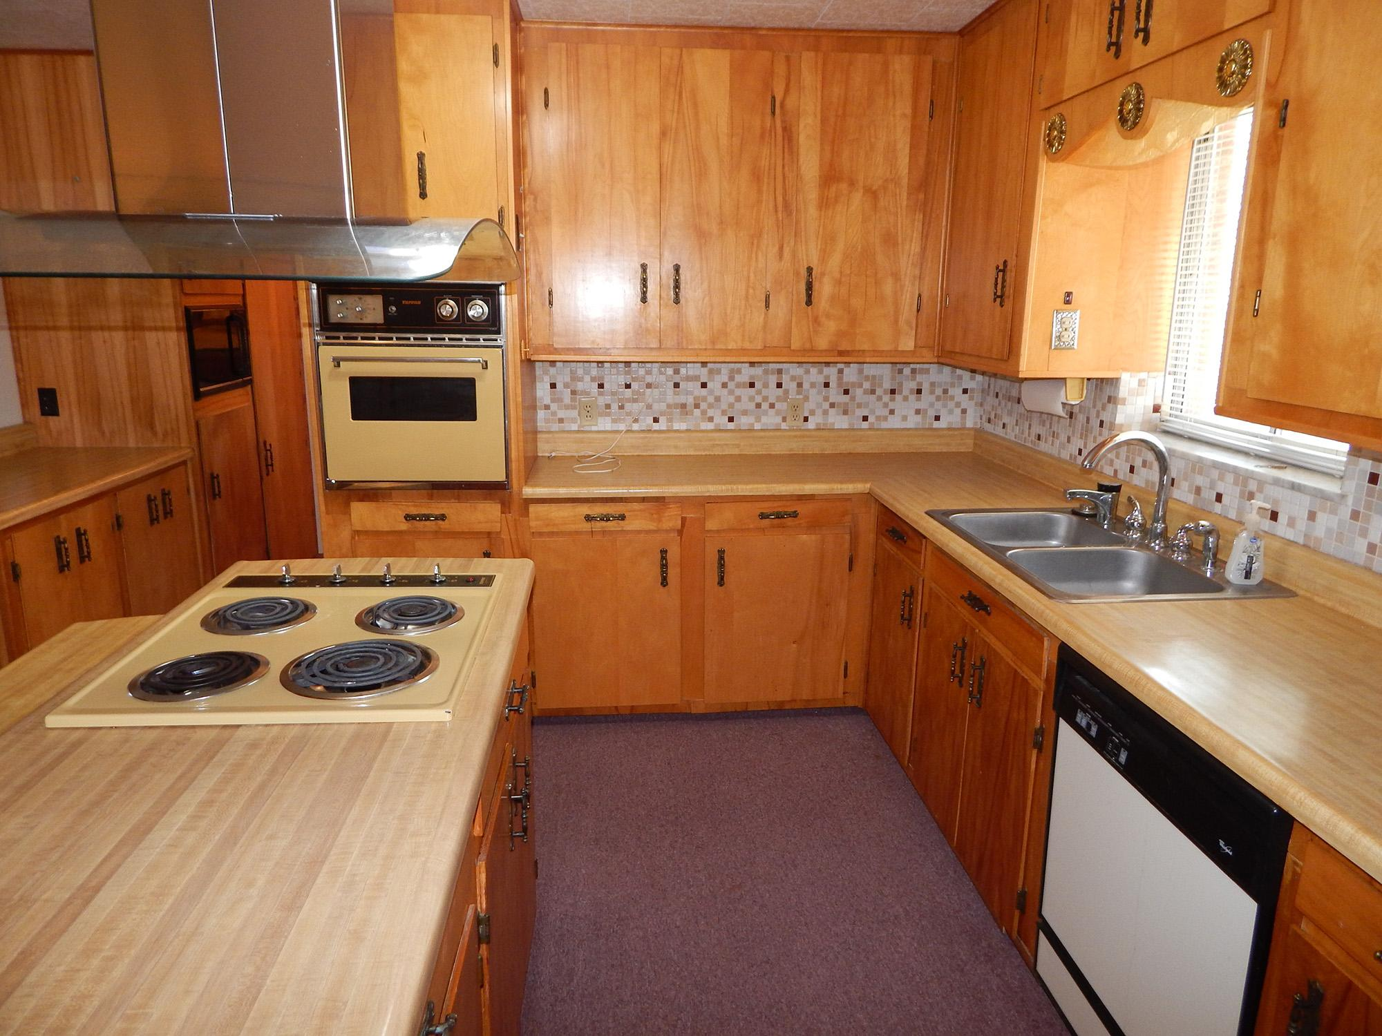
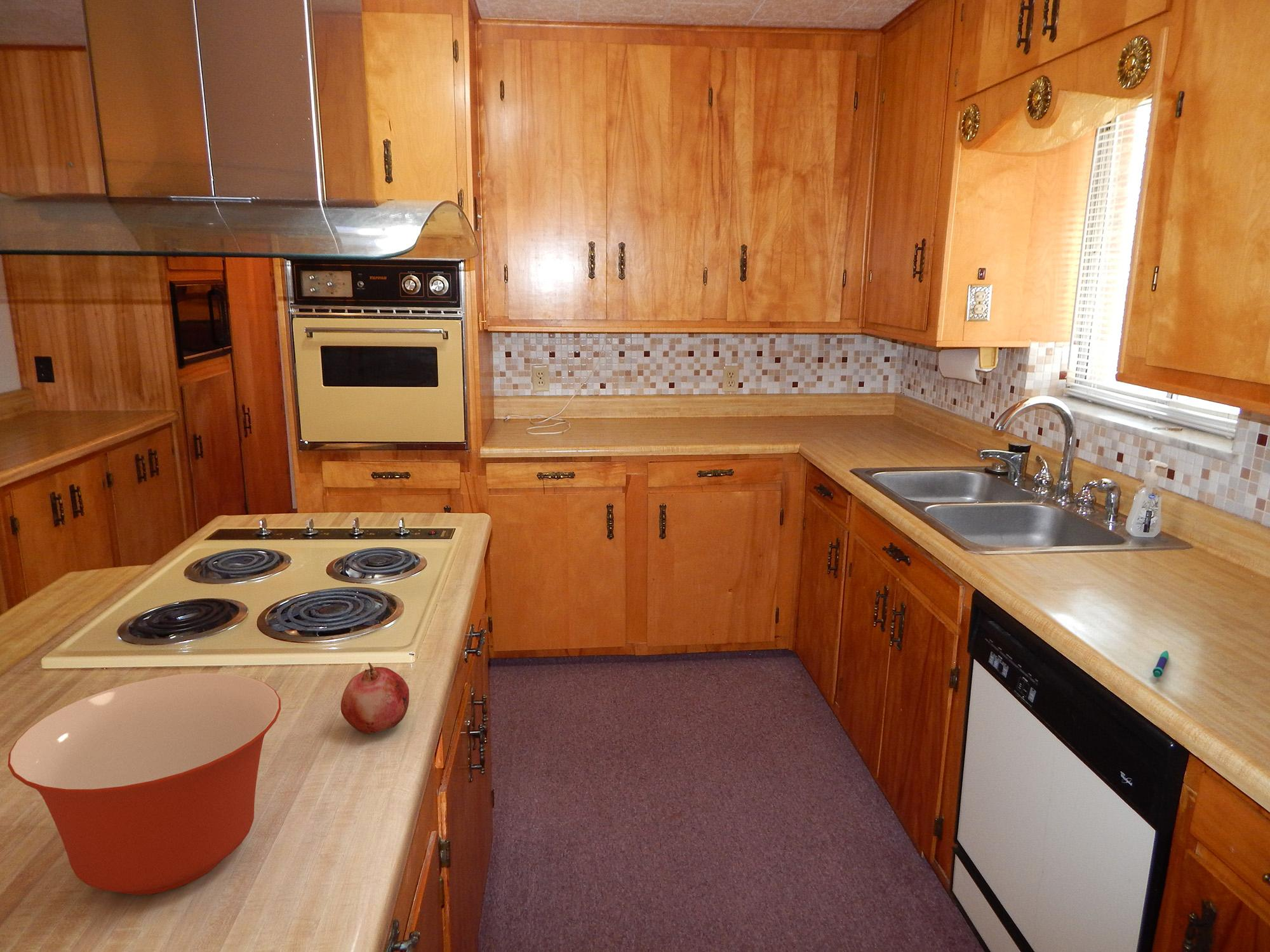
+ fruit (375, 693)
+ mixing bowl (161, 791)
+ pen (1163, 662)
